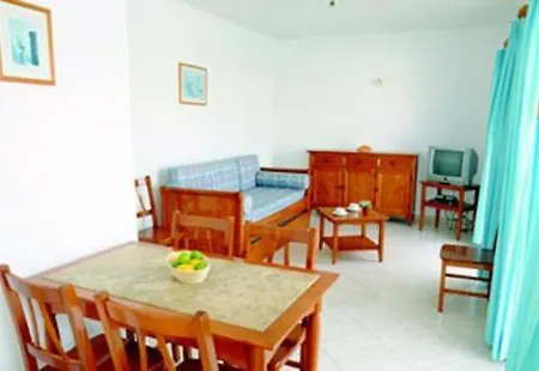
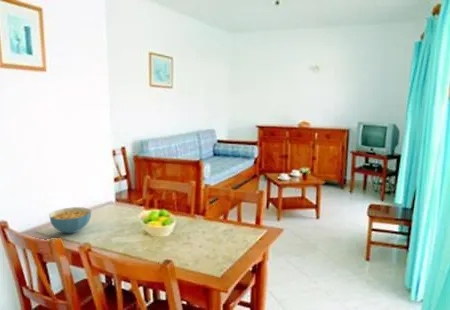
+ cereal bowl (71, 222)
